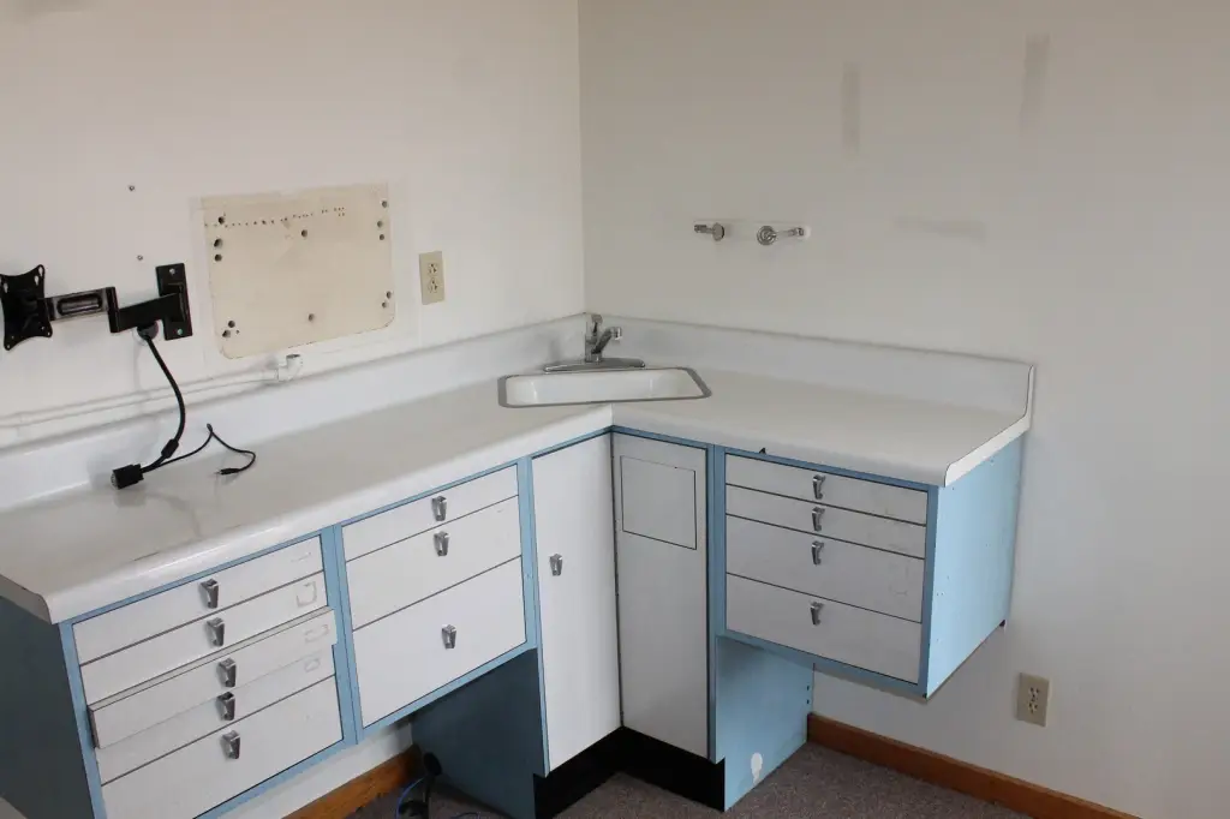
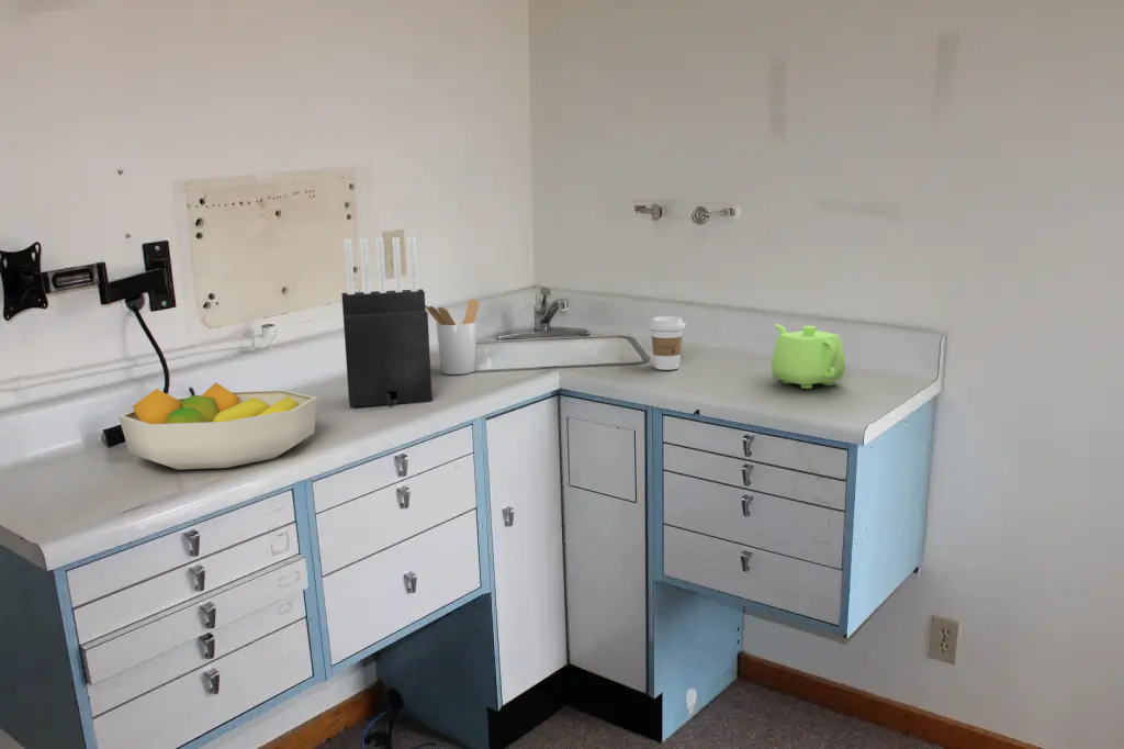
+ teapot (803, 354)
+ knife block (385, 321)
+ utensil holder (450, 336)
+ fruit bowl (222, 420)
+ coffee cup (666, 343)
